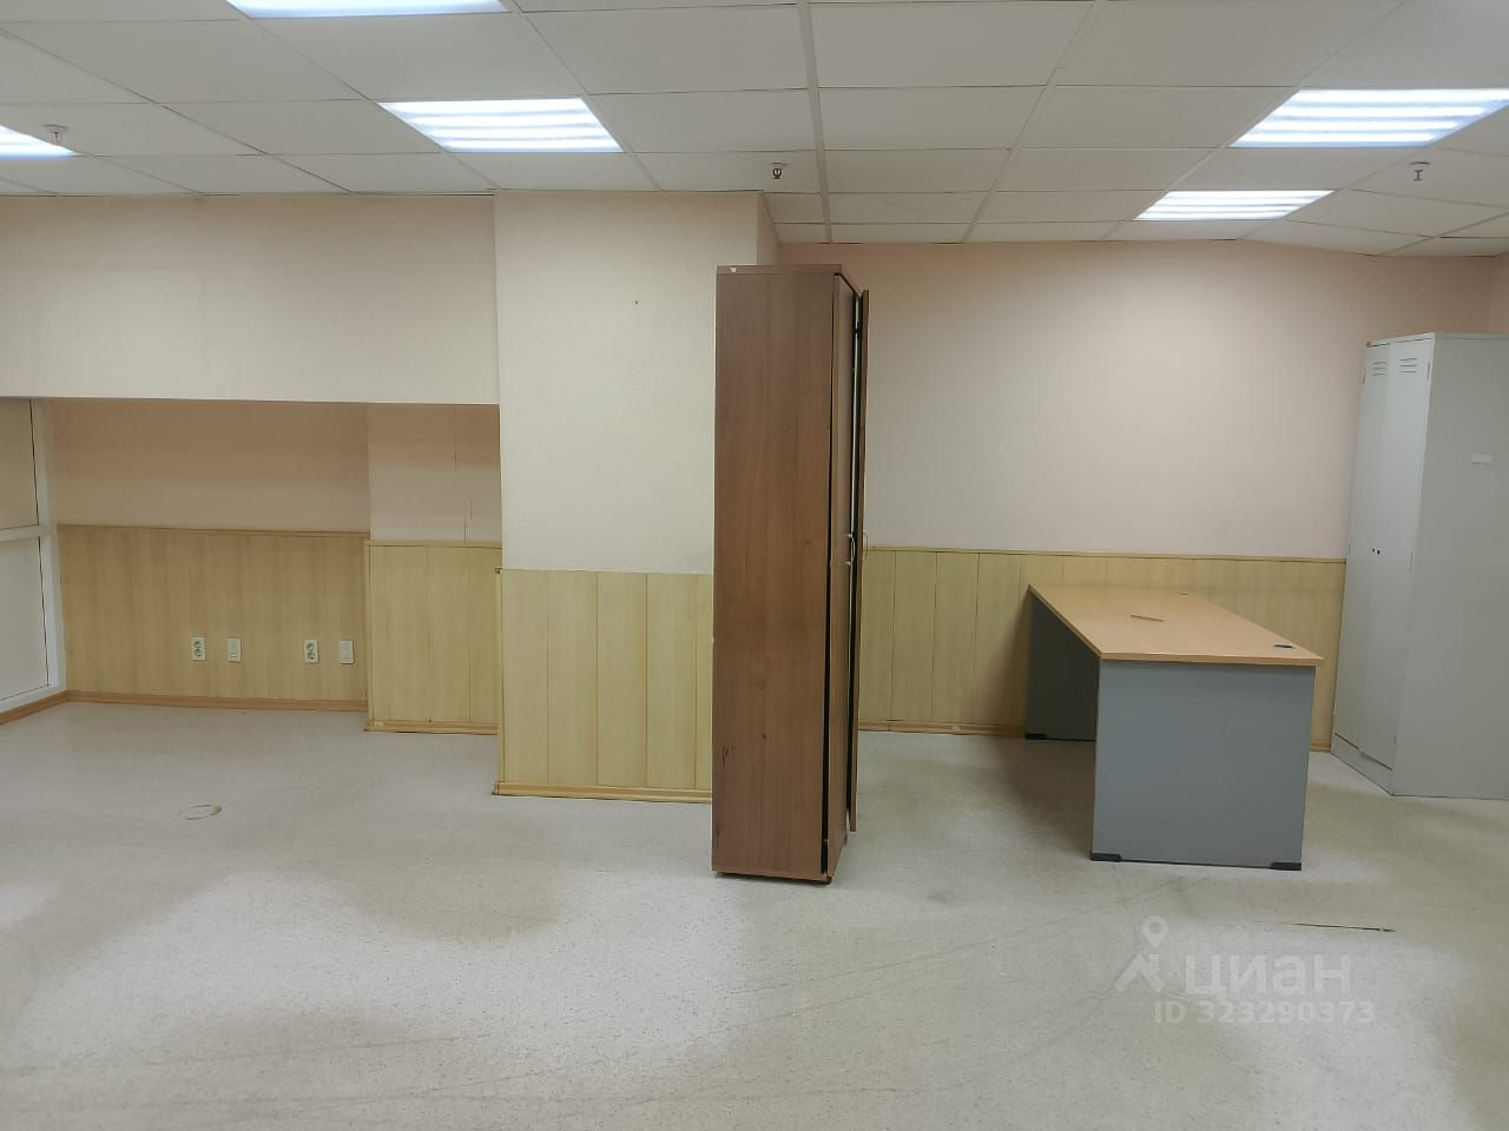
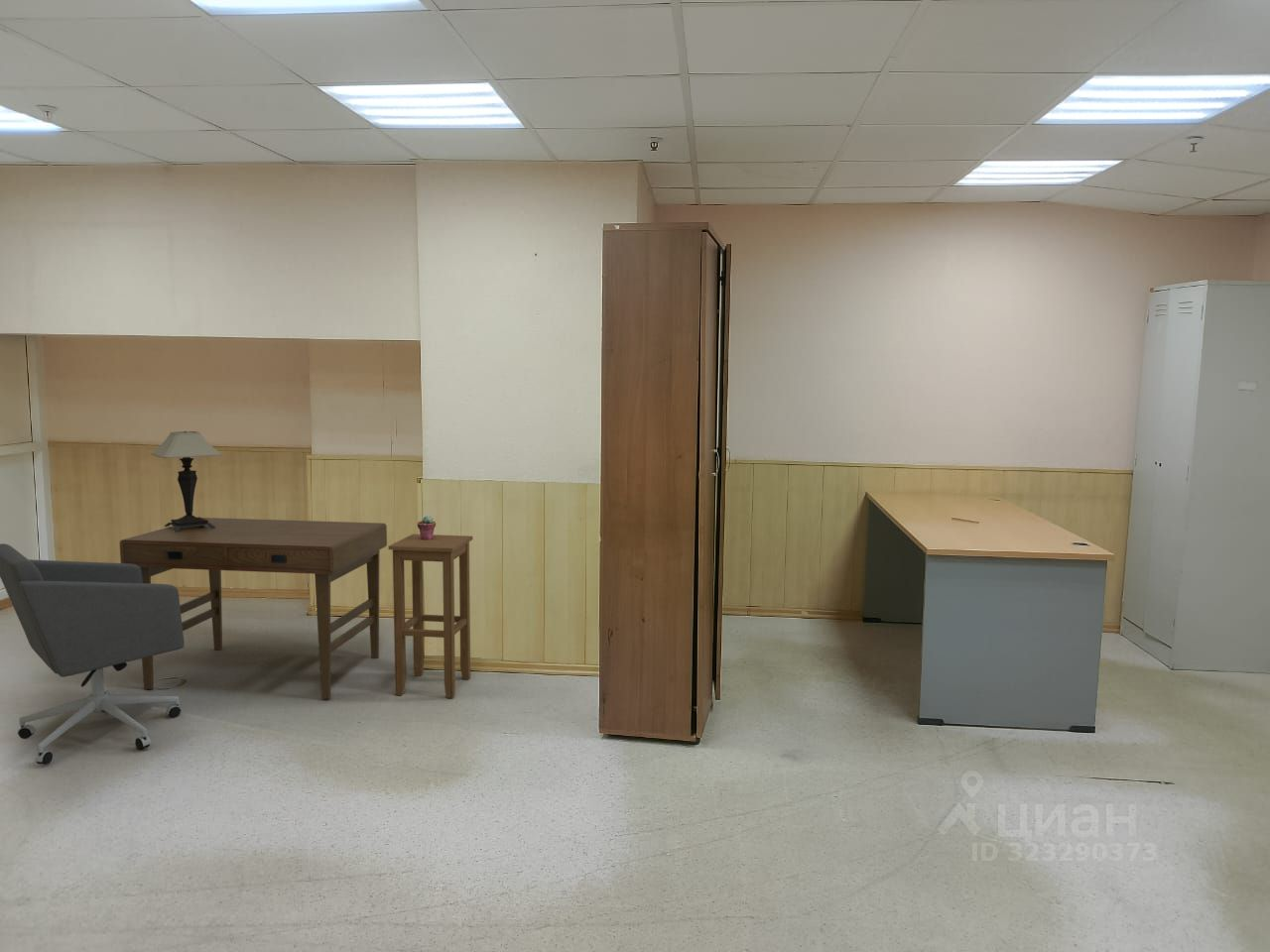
+ desk (263, 571)
+ stool (433, 615)
+ potted succulent (427, 527)
+ table lamp (188, 479)
+ office chair (91, 640)
